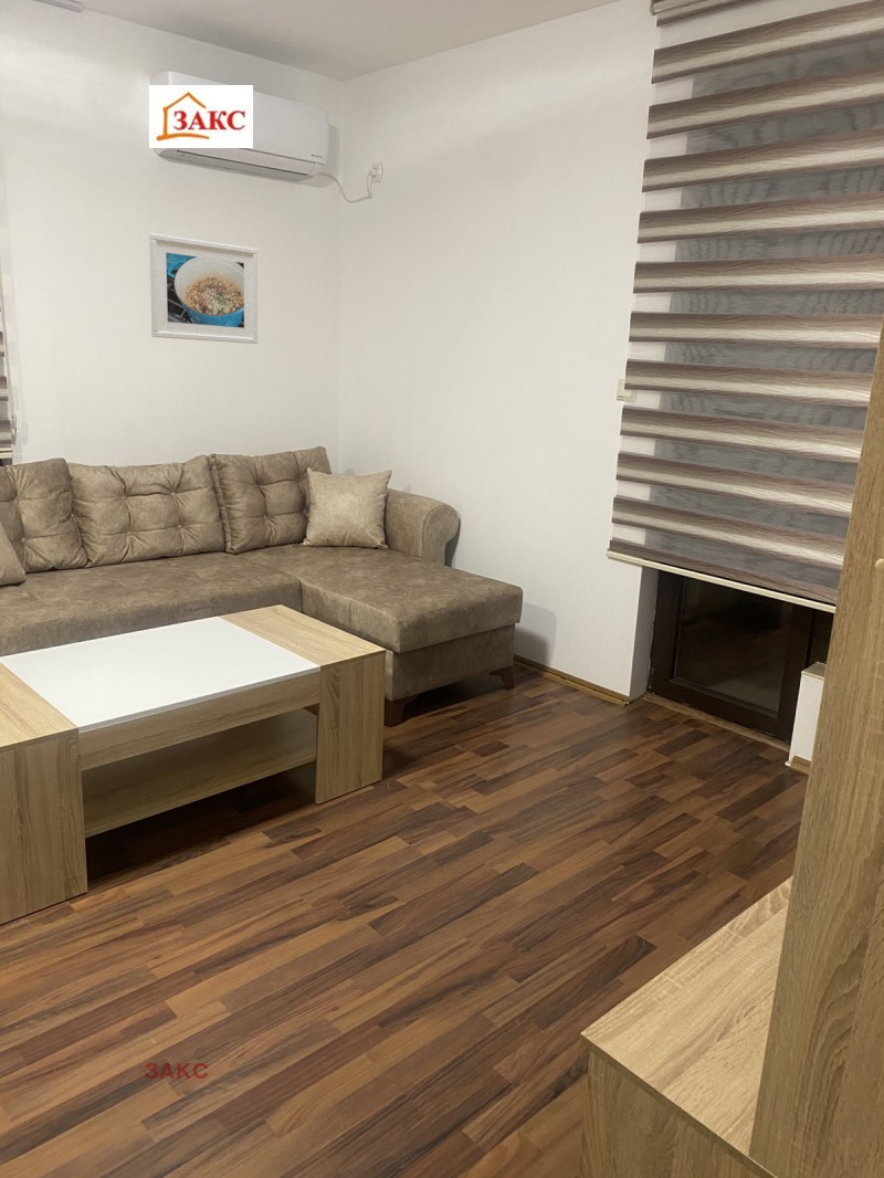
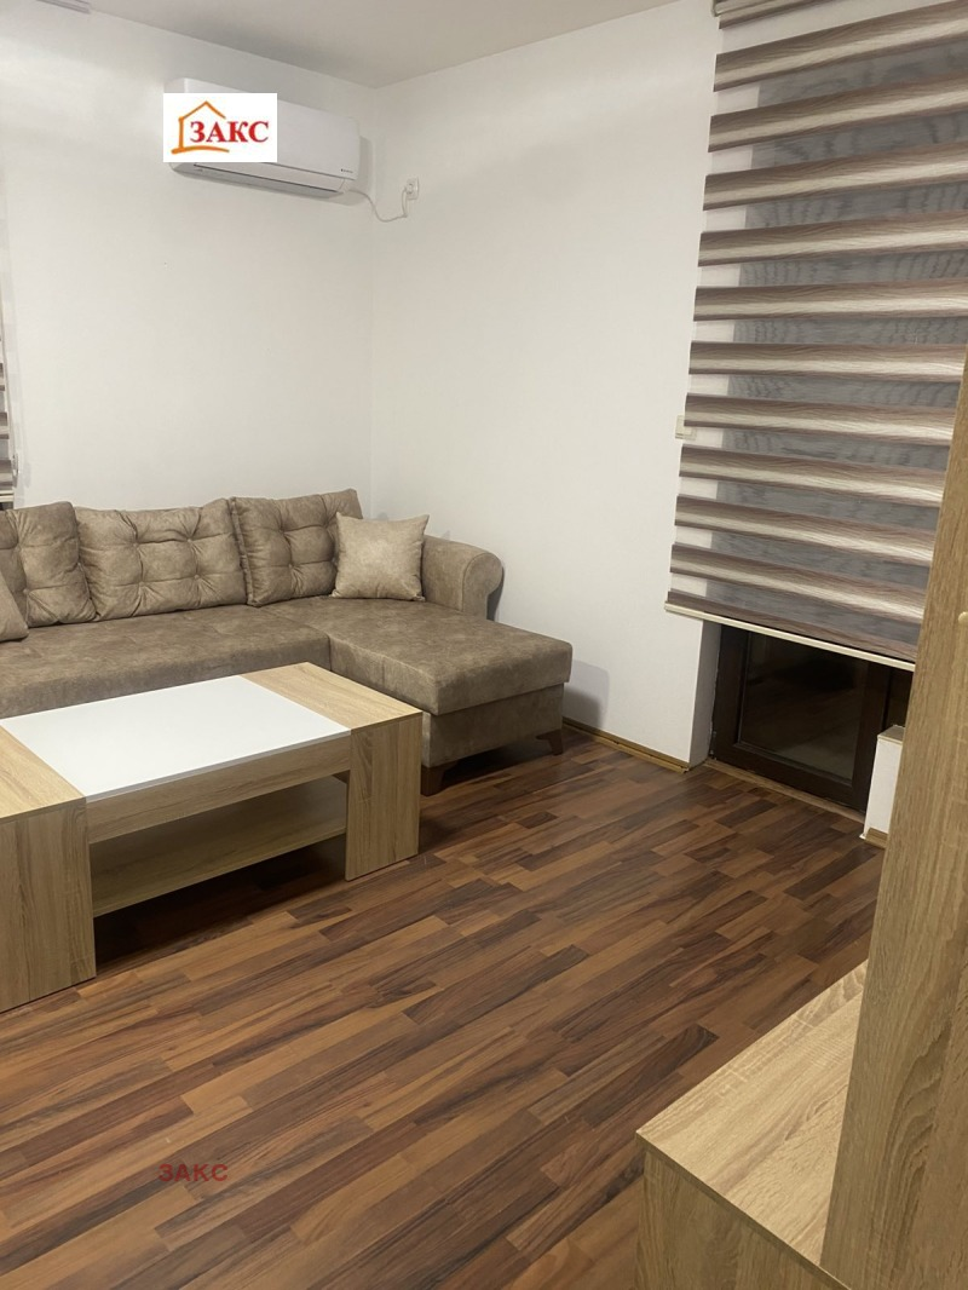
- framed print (206, 291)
